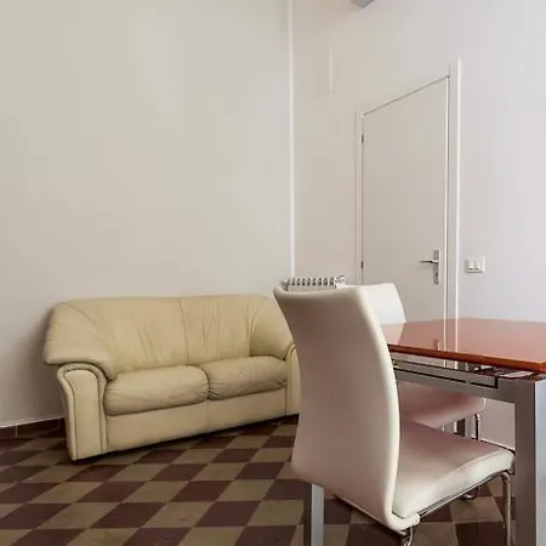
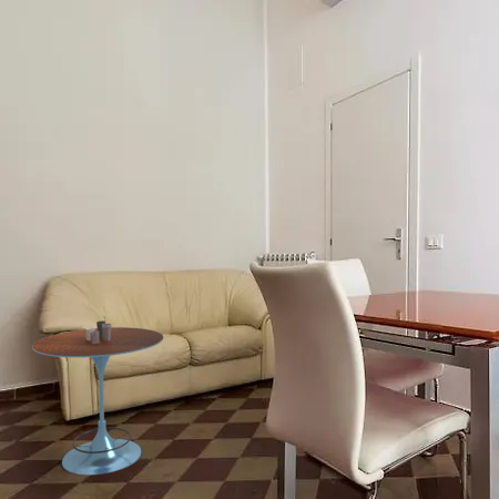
+ side table (101, 387)
